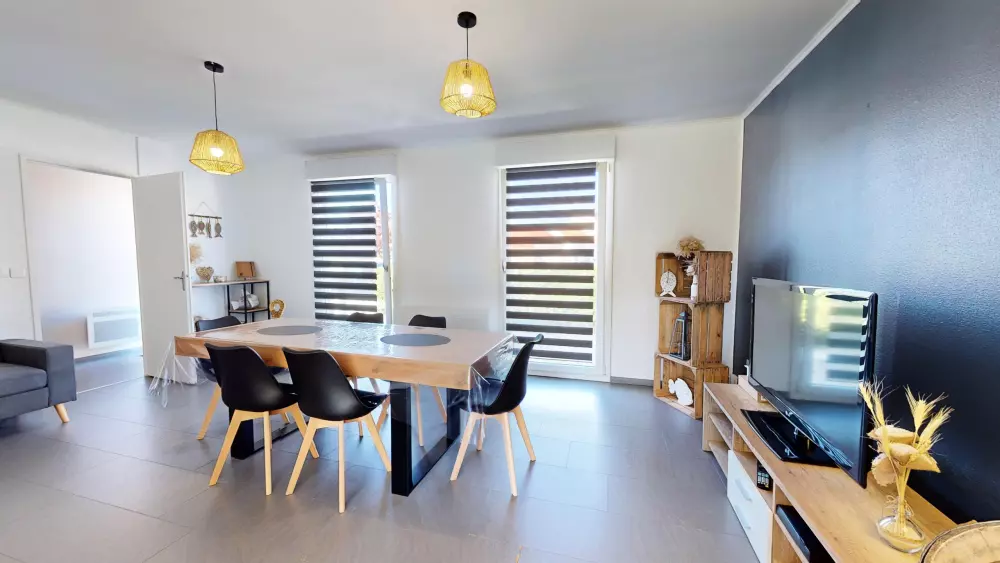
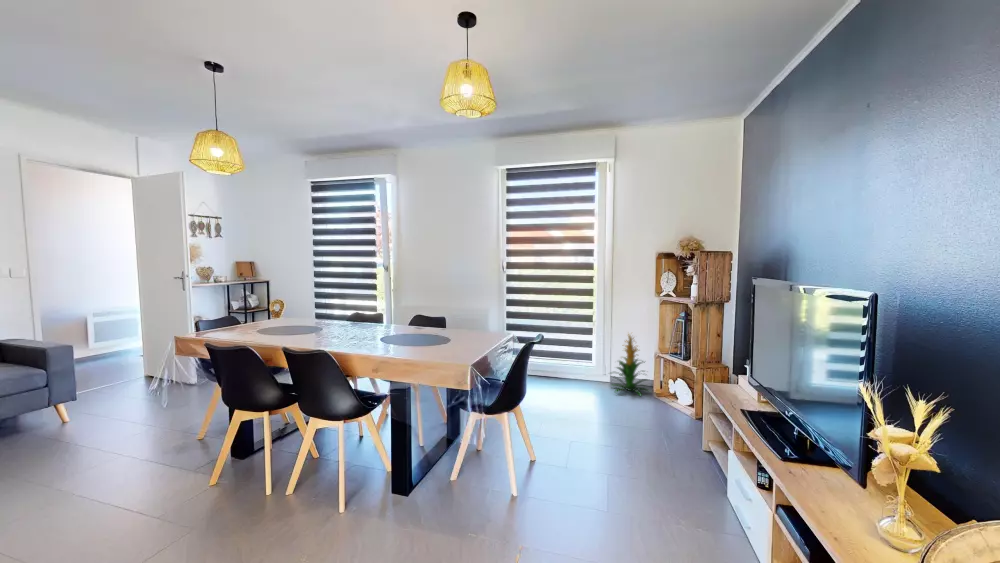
+ indoor plant (630, 361)
